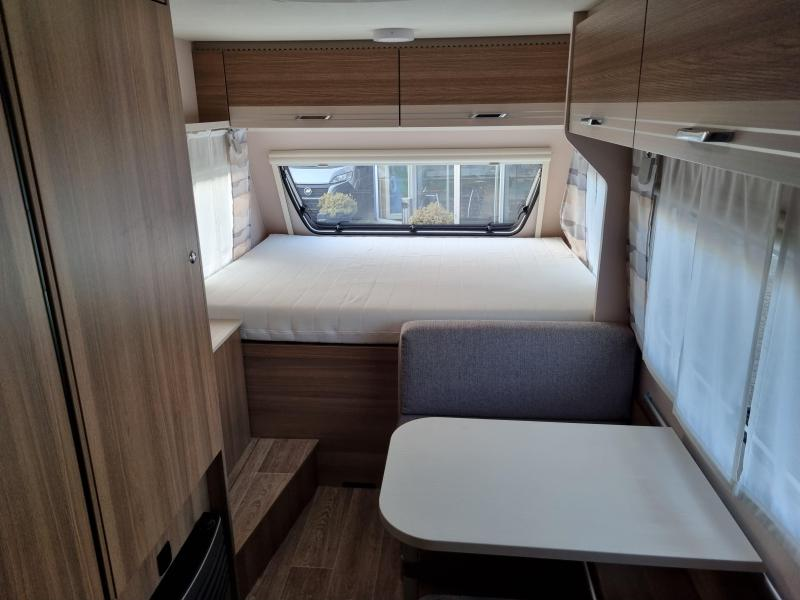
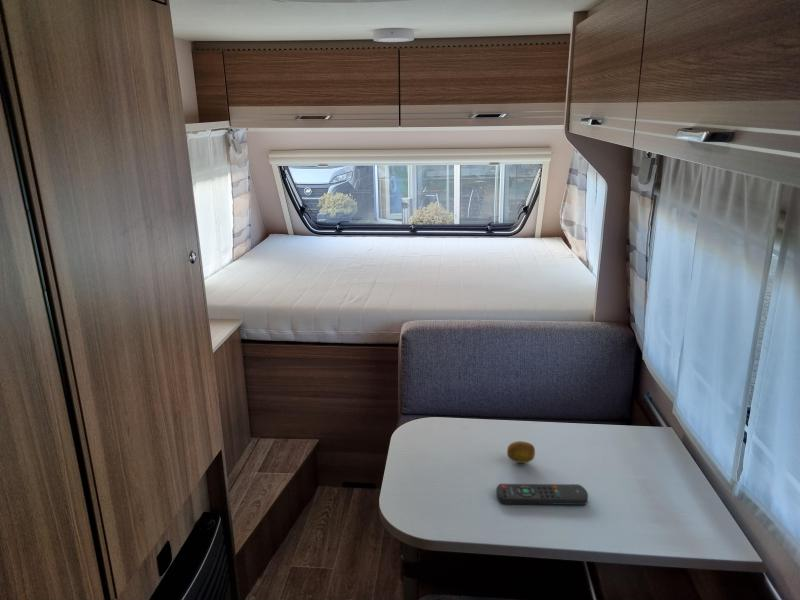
+ remote control (541, 493)
+ fruit (521, 452)
